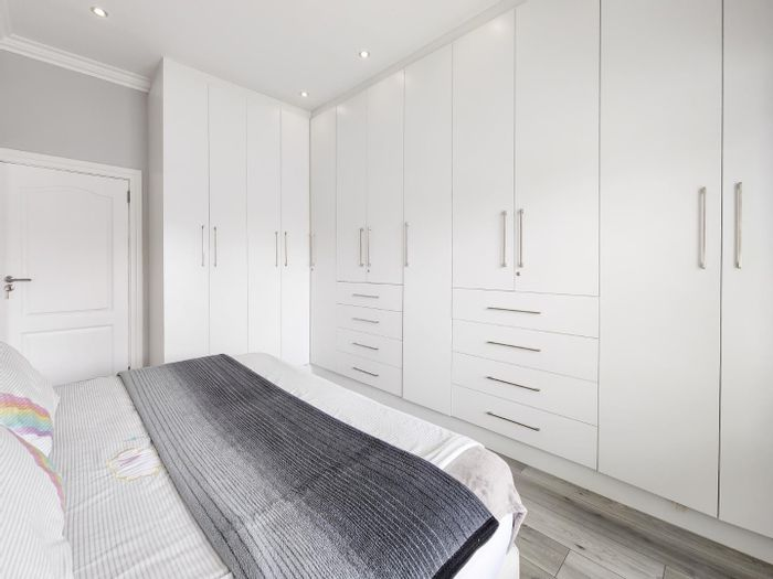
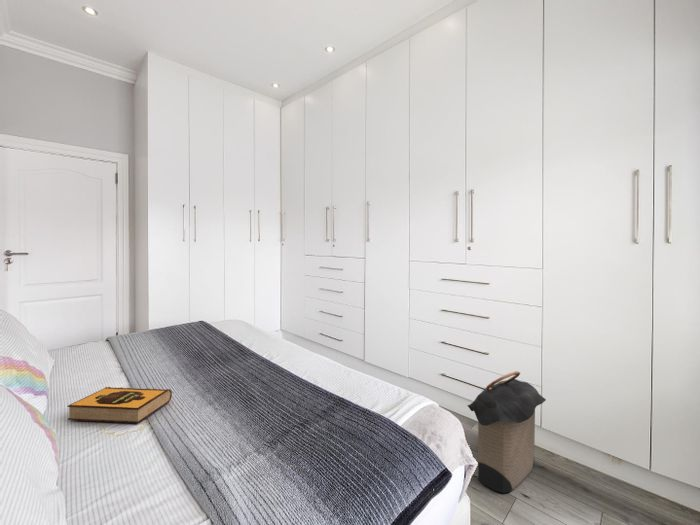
+ hardback book (123, 402)
+ laundry hamper (505, 417)
